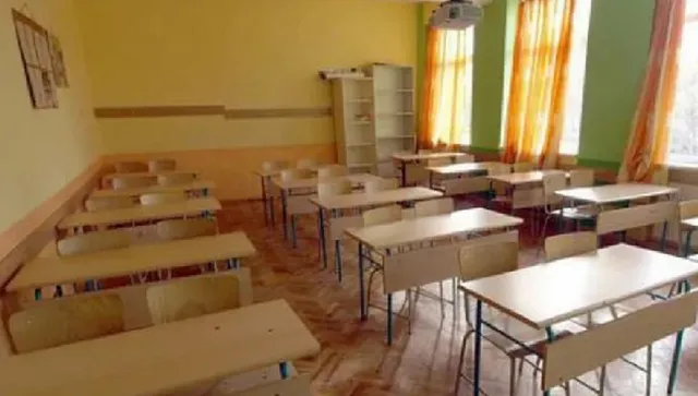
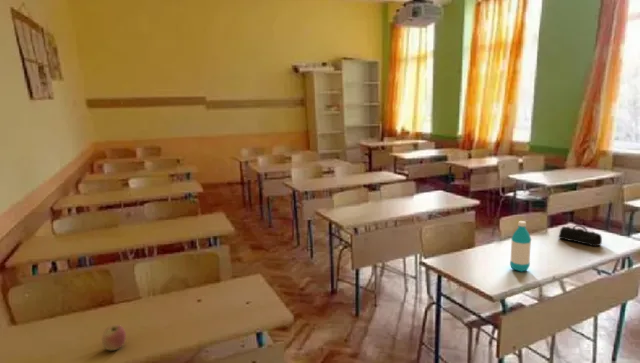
+ apple (113, 337)
+ water bottle (520, 245)
+ pencil case (580, 233)
